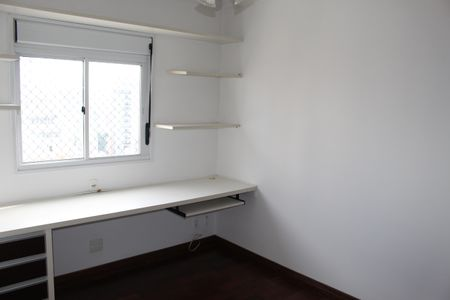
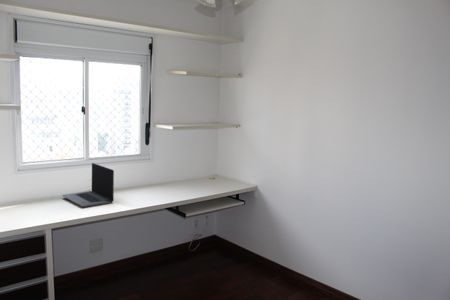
+ laptop computer (92, 184)
